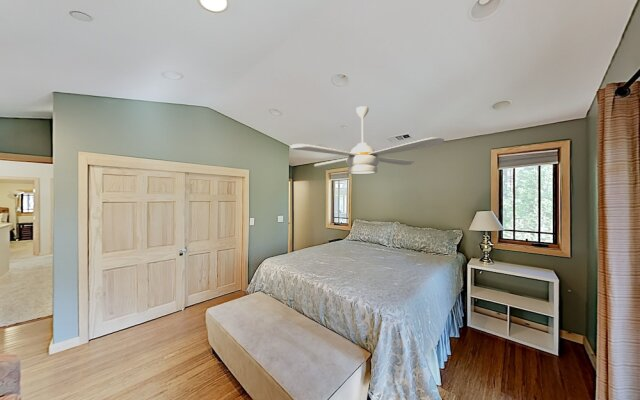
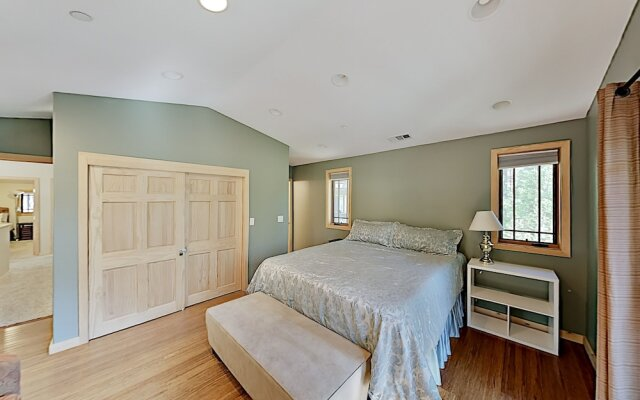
- ceiling fan (362, 140)
